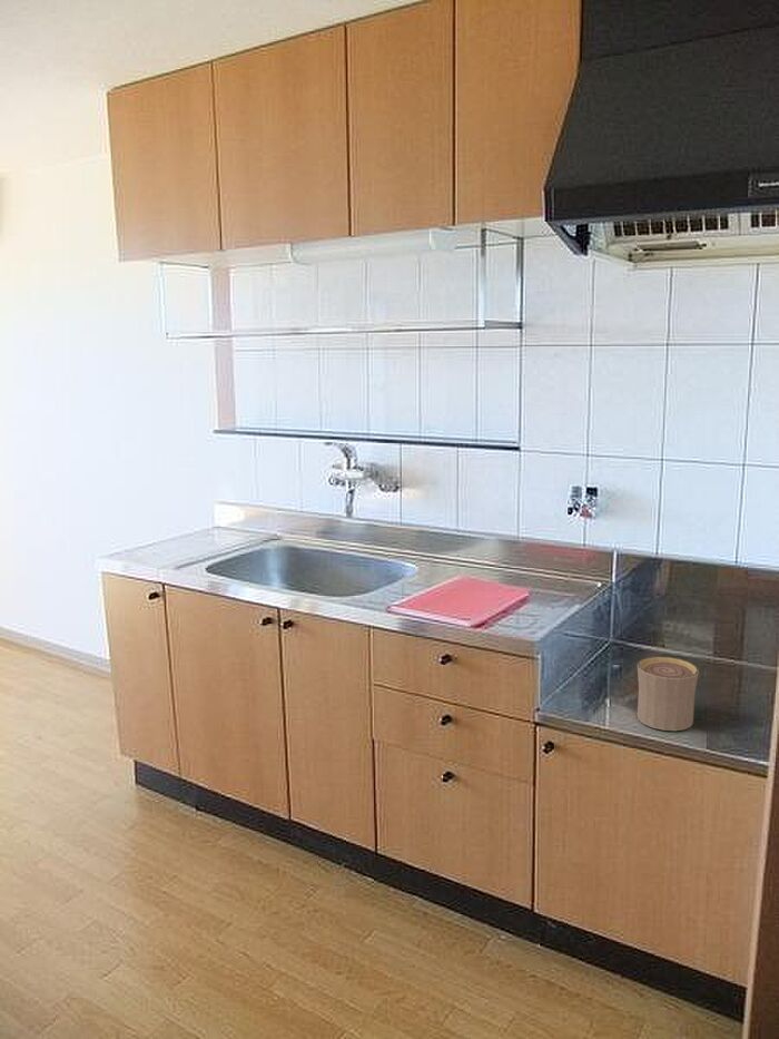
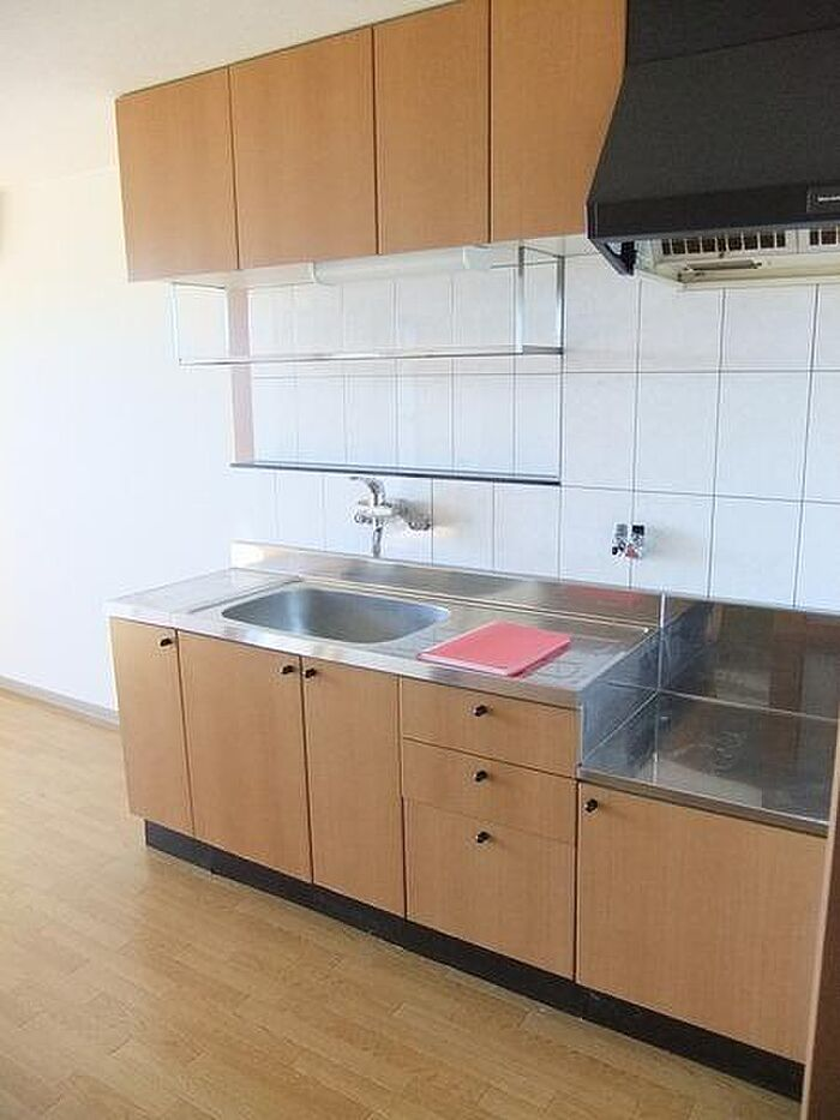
- cup (665, 693)
